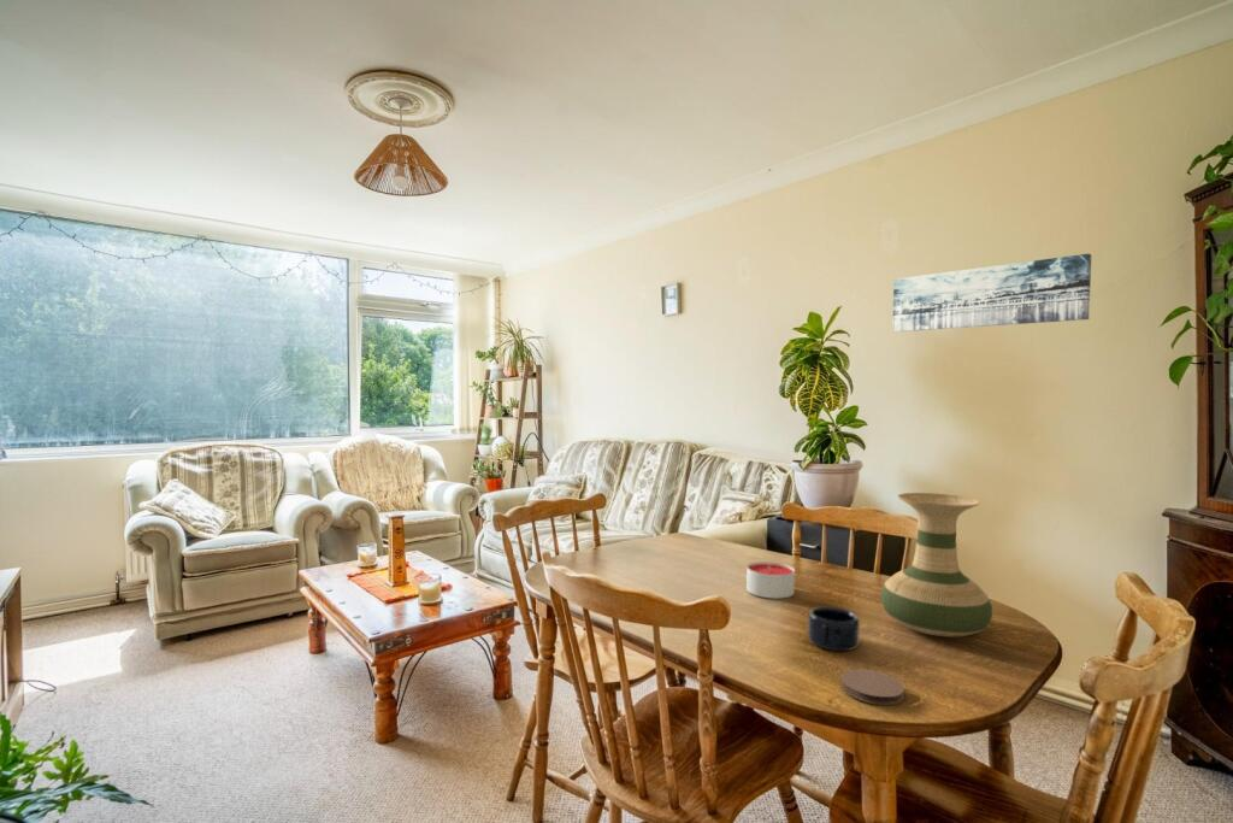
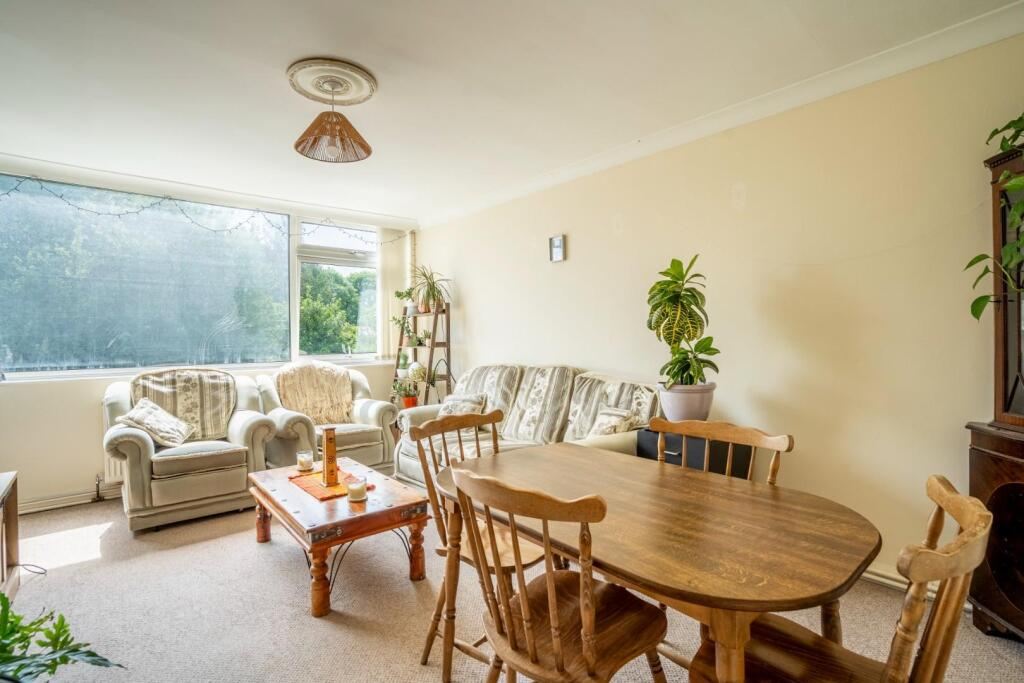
- vase (936, 563)
- coaster (872, 686)
- mug (831, 629)
- wall art (981, 296)
- candle (769, 578)
